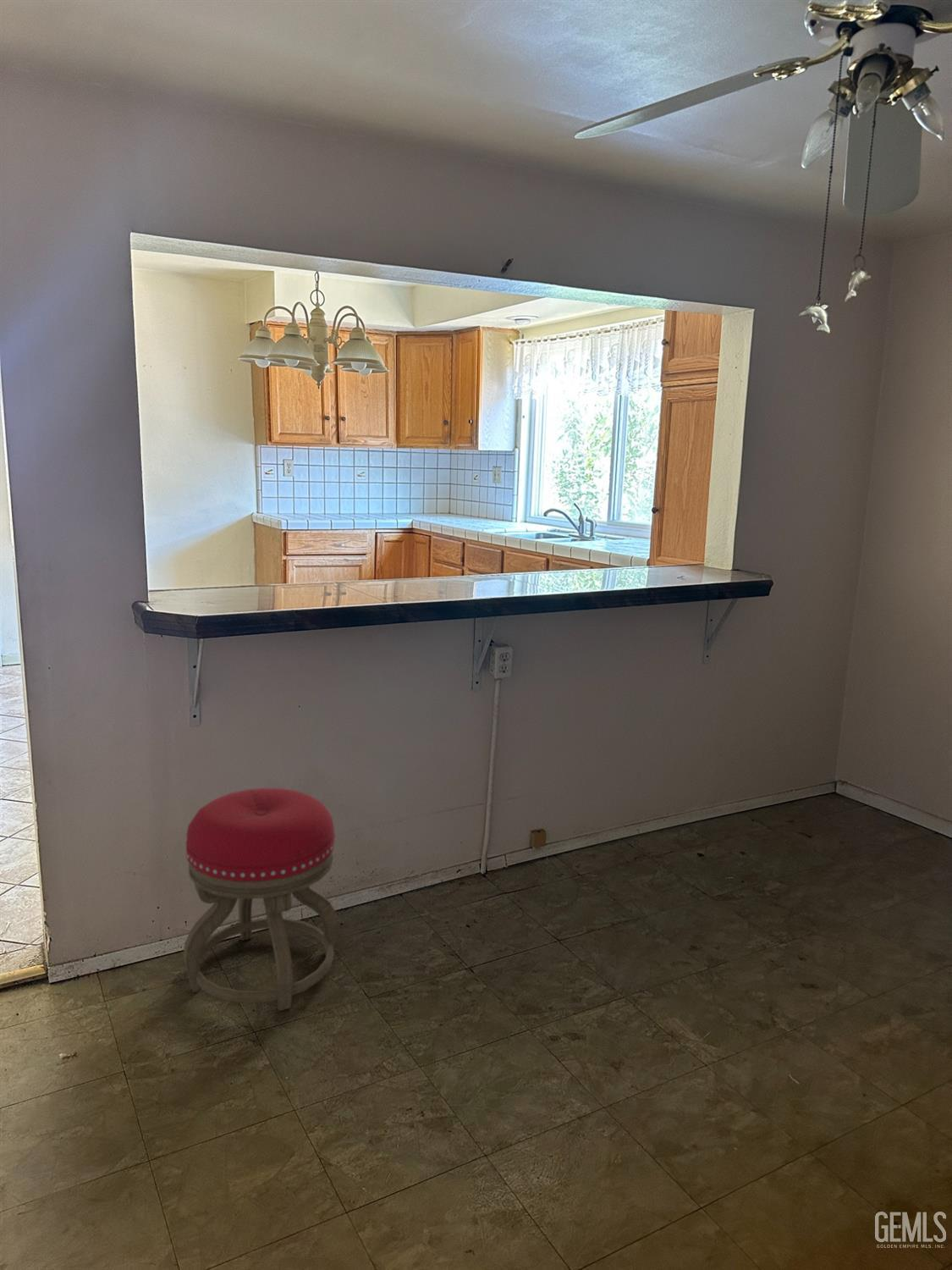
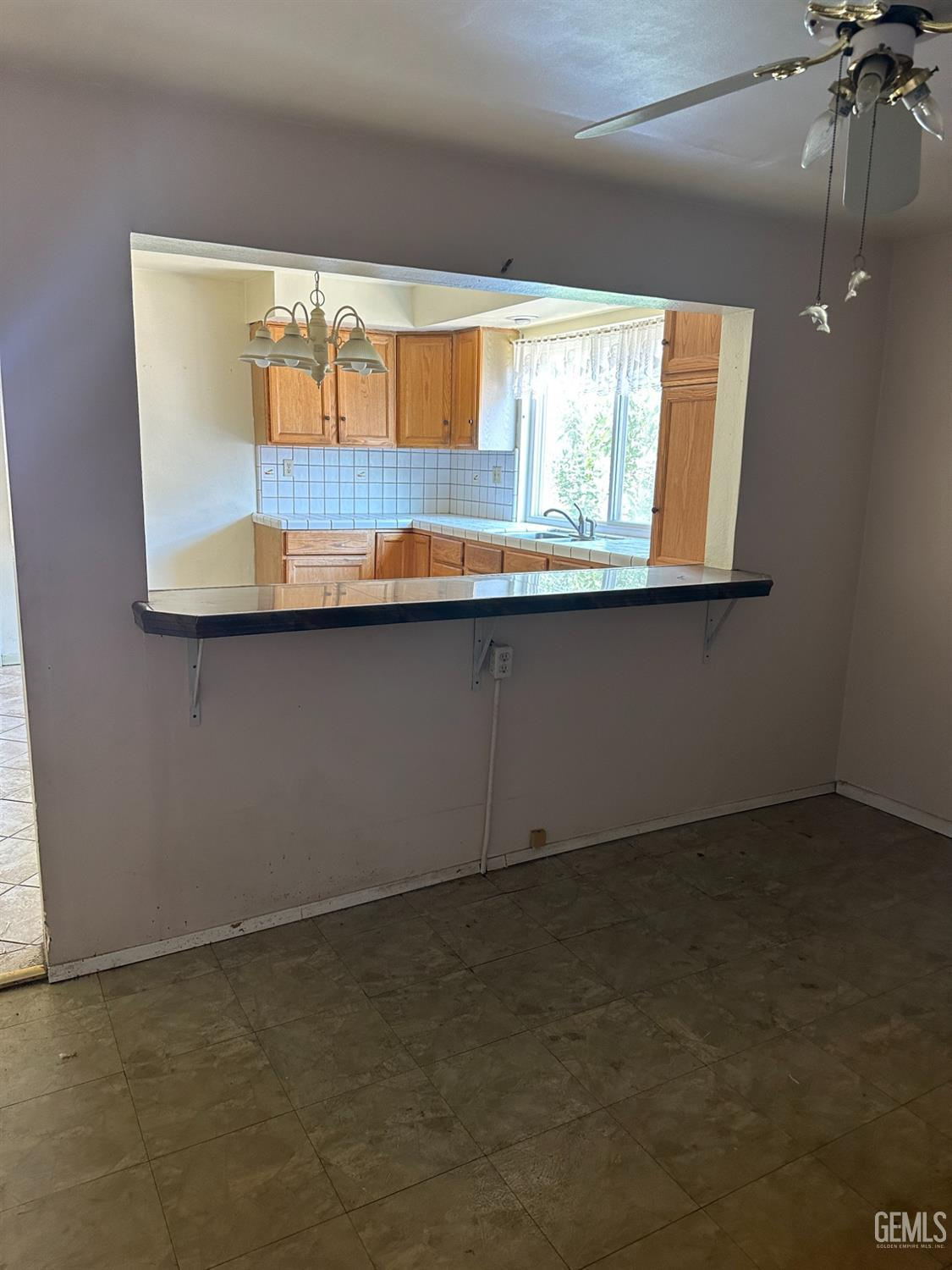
- stool (262, 890)
